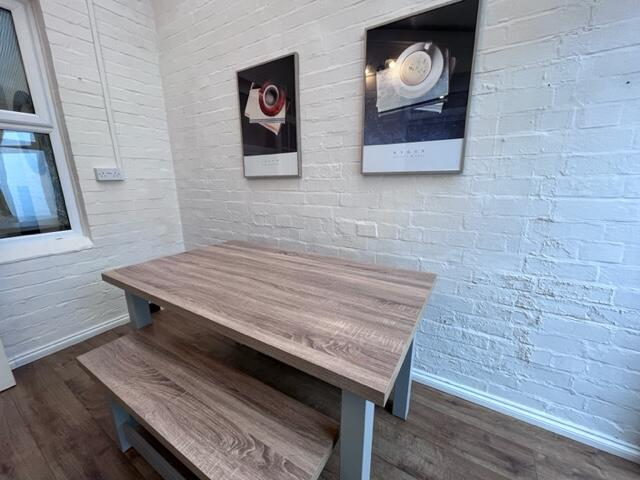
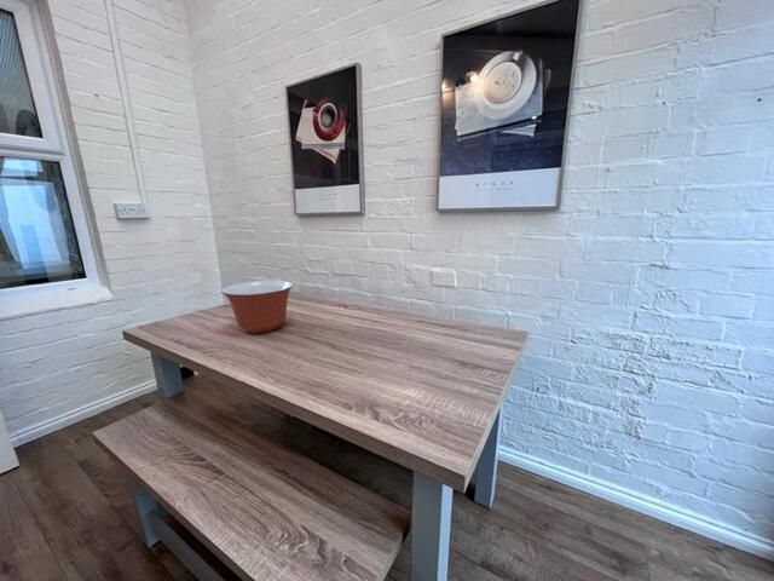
+ mixing bowl (260, 306)
